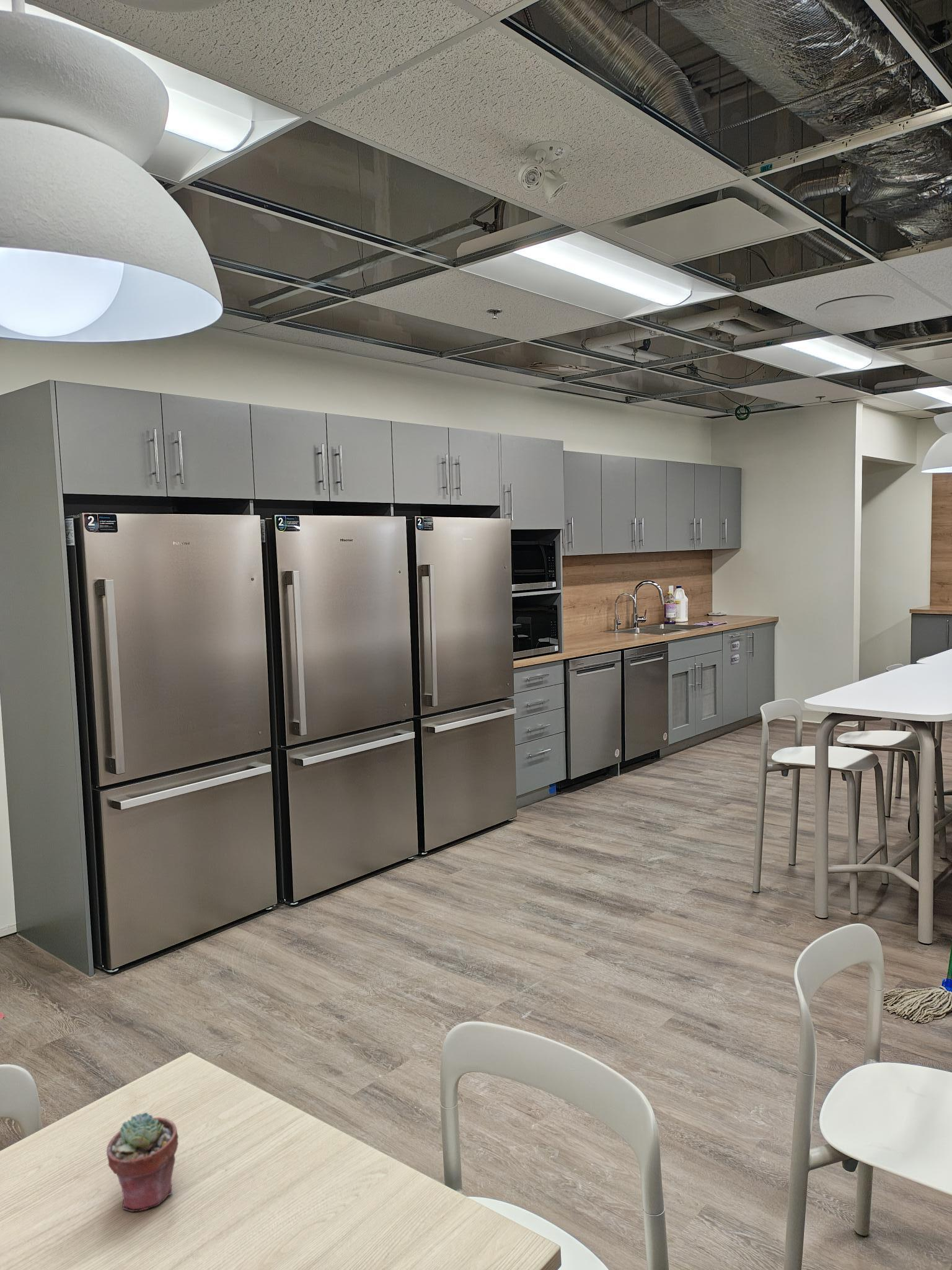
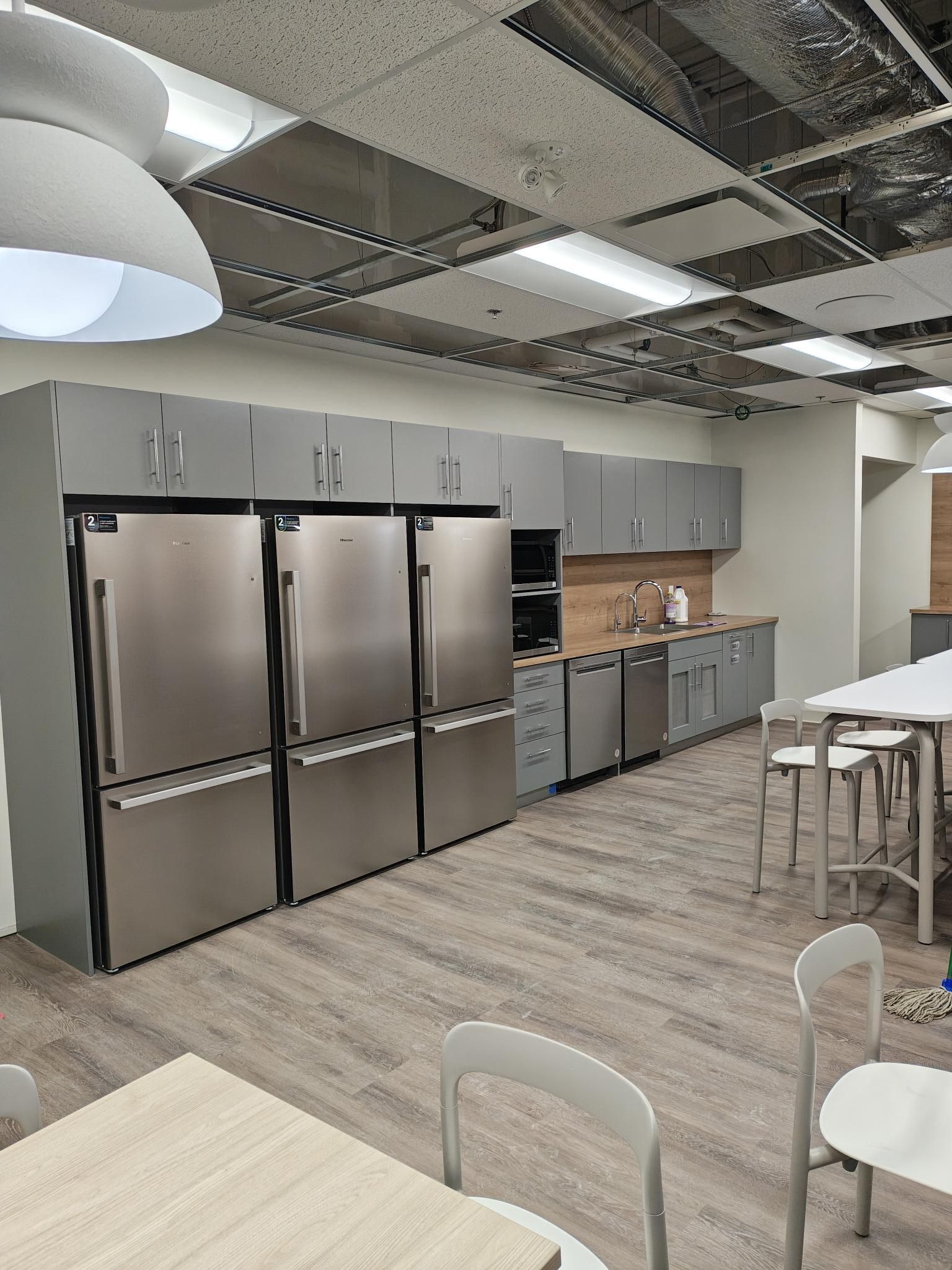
- potted succulent (144, 1155)
